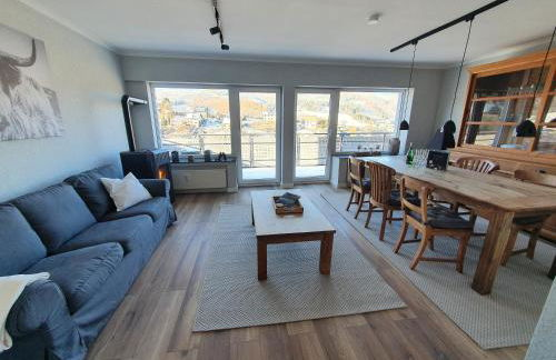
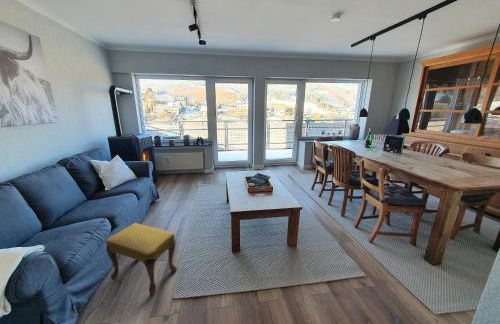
+ footstool (142, 254)
